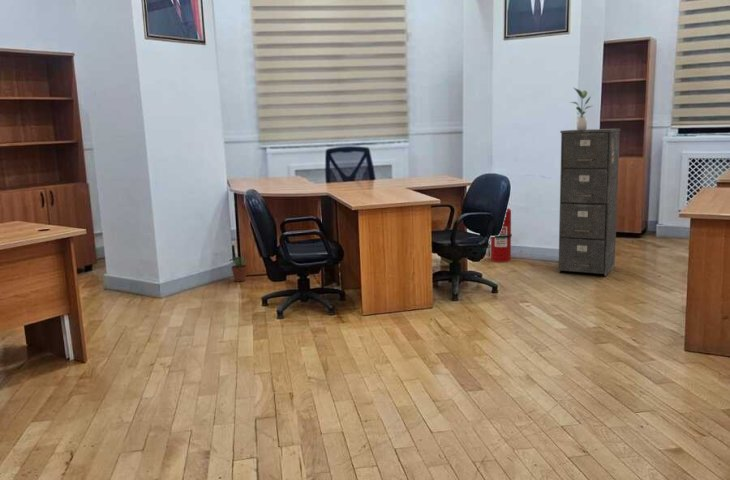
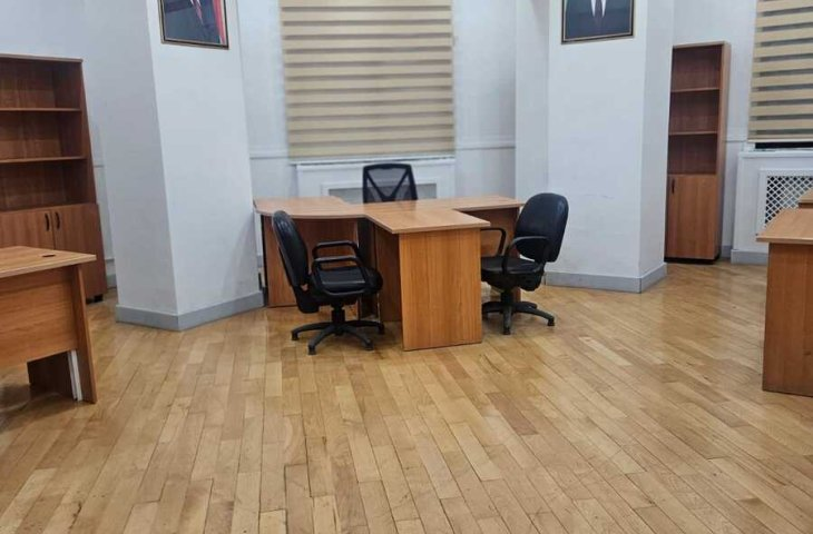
- filing cabinet (588, 201)
- potted plant (240, 269)
- potted plant (583, 108)
- fire extinguisher (501, 231)
